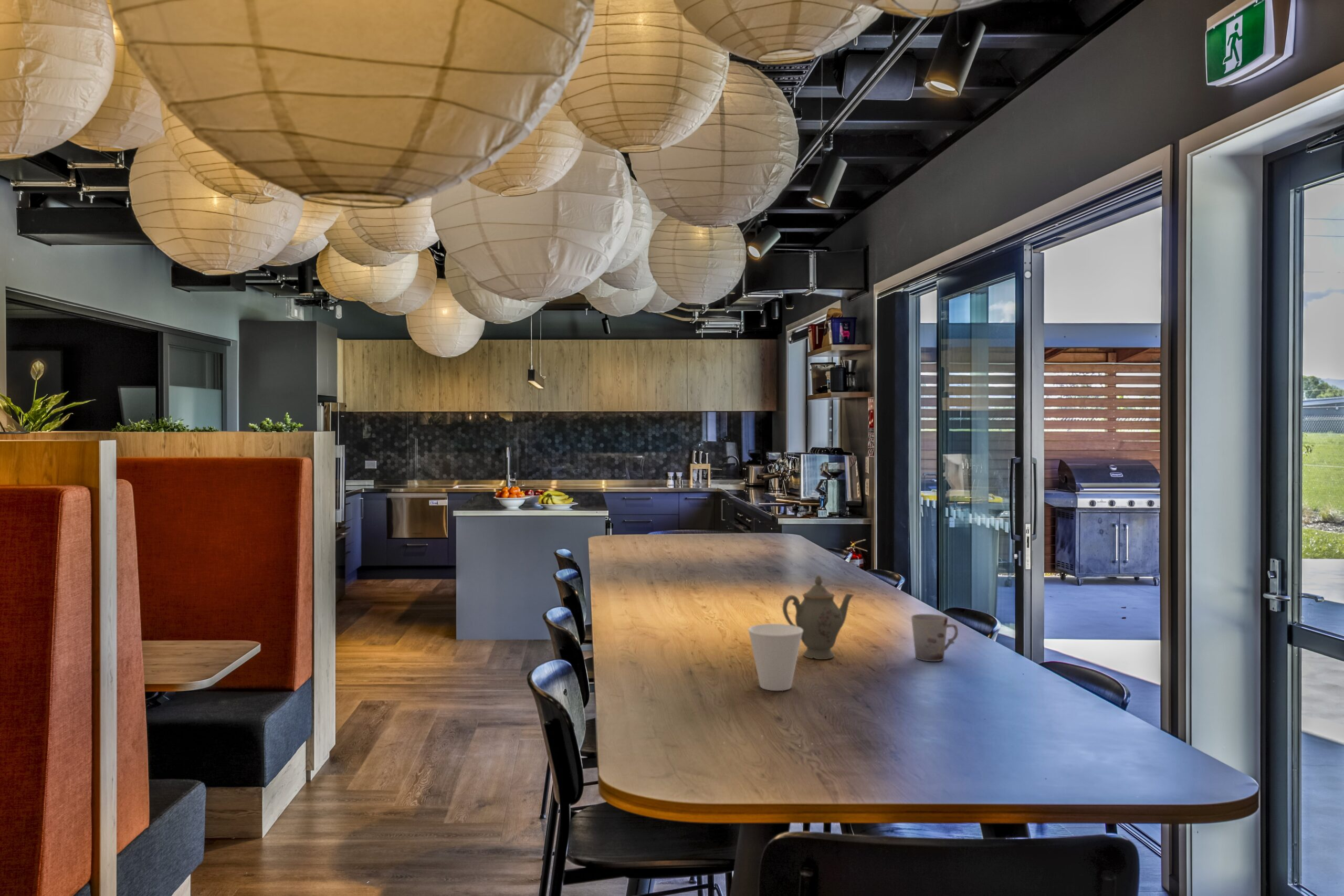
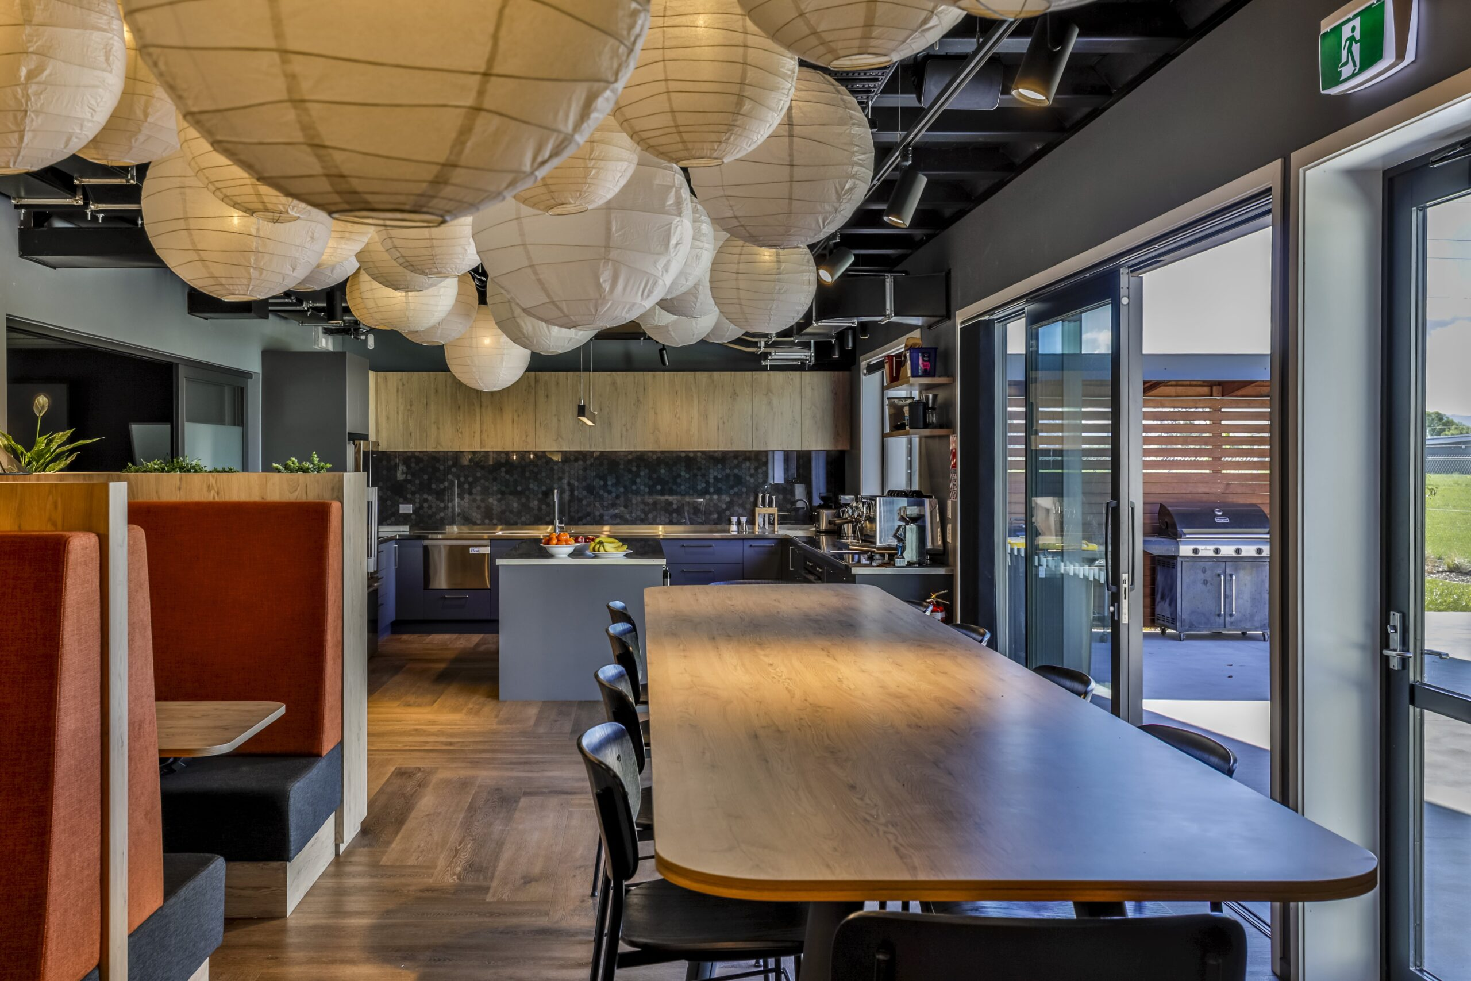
- cup (775, 658)
- cup (936, 637)
- chinaware (819, 615)
